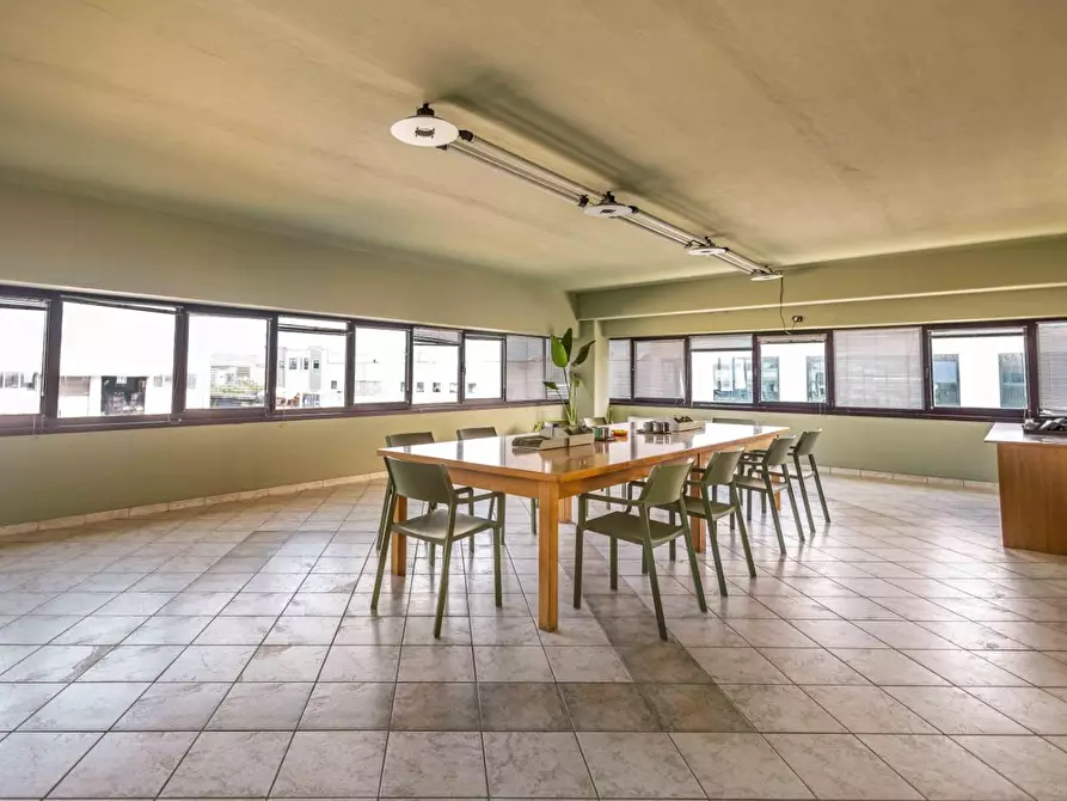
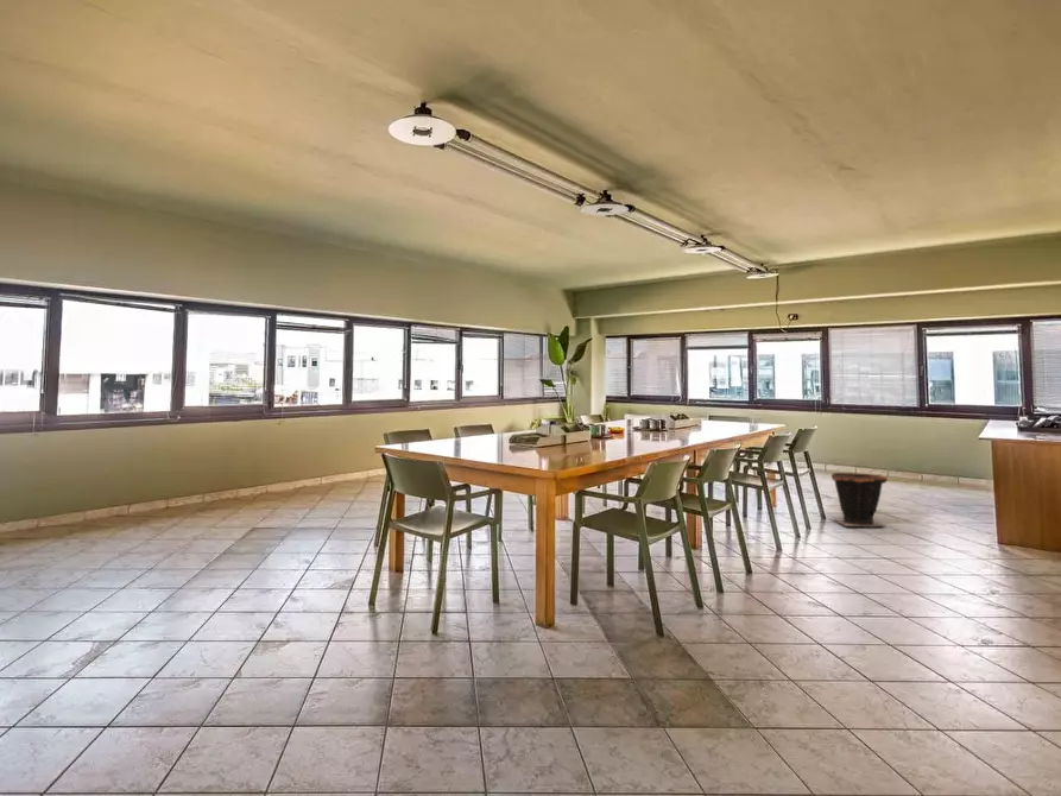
+ waste bin (855, 497)
